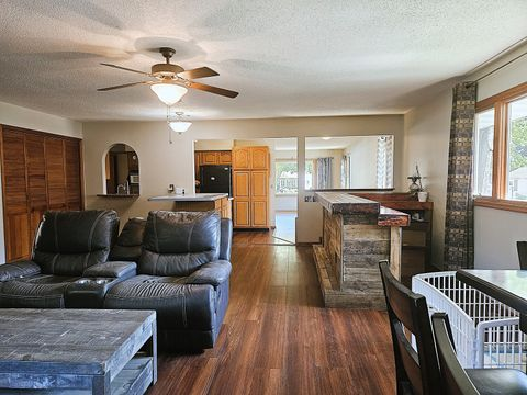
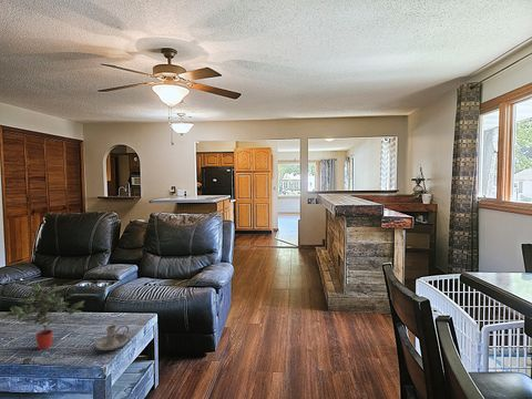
+ candle holder (114, 335)
+ potted plant (47, 311)
